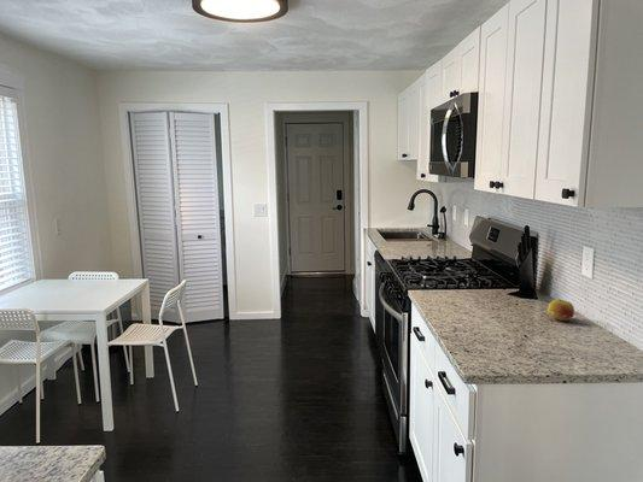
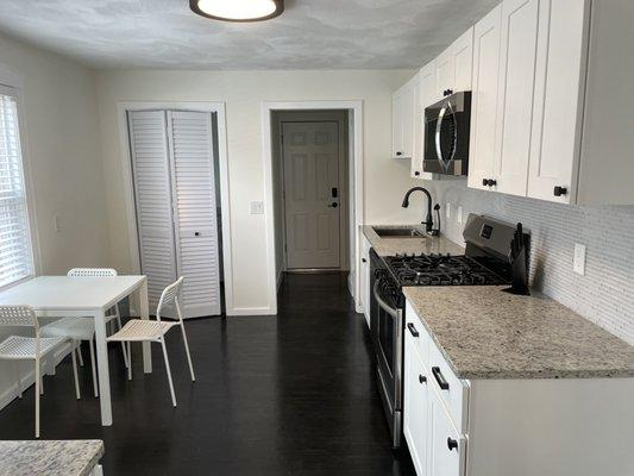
- fruit (561, 310)
